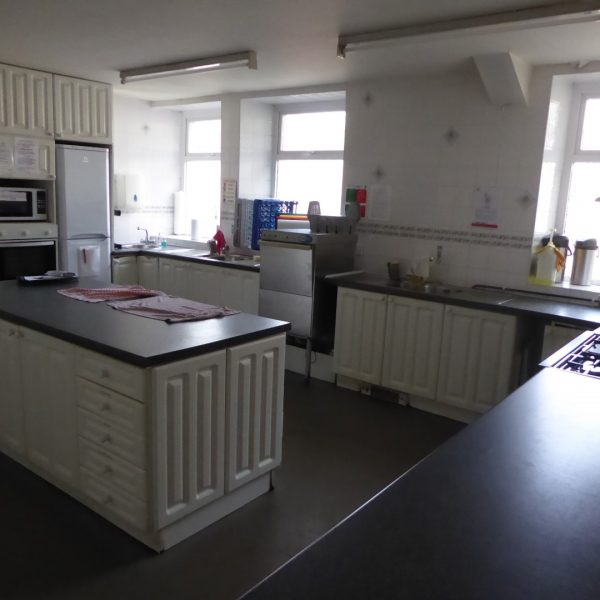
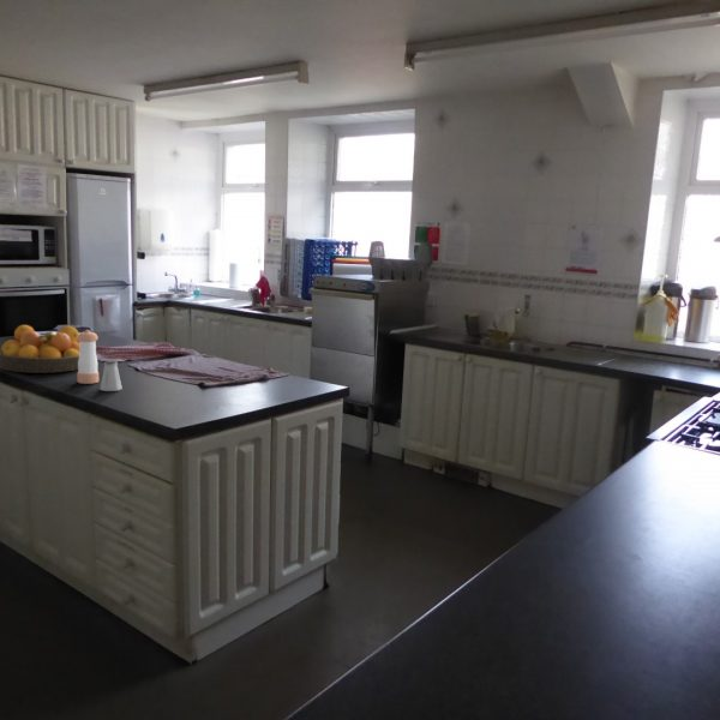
+ fruit bowl (47, 346)
+ pepper shaker (88, 355)
+ saltshaker (110, 374)
